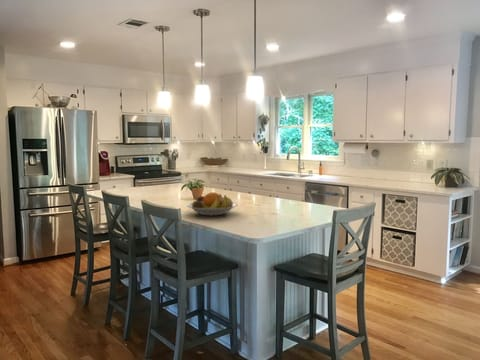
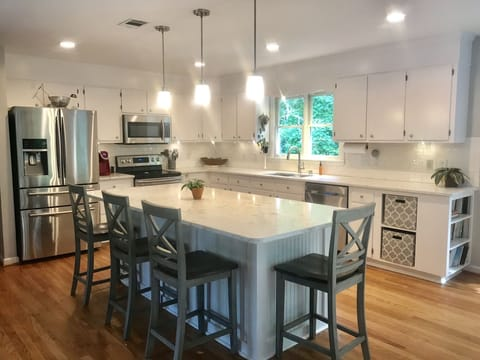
- fruit bowl (212, 202)
